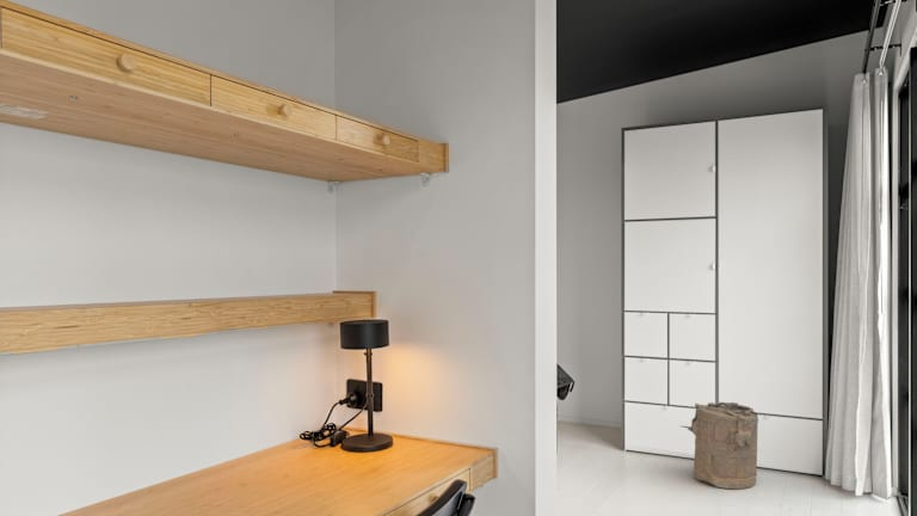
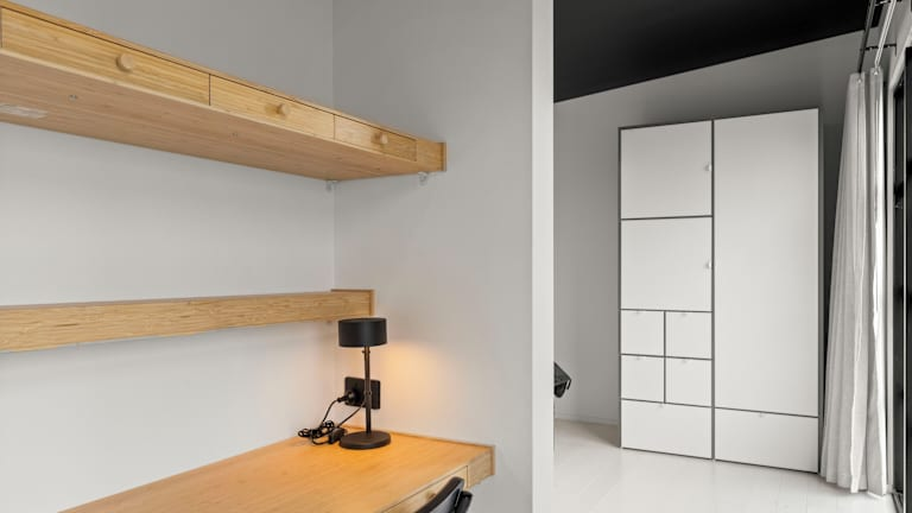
- laundry hamper (725, 442)
